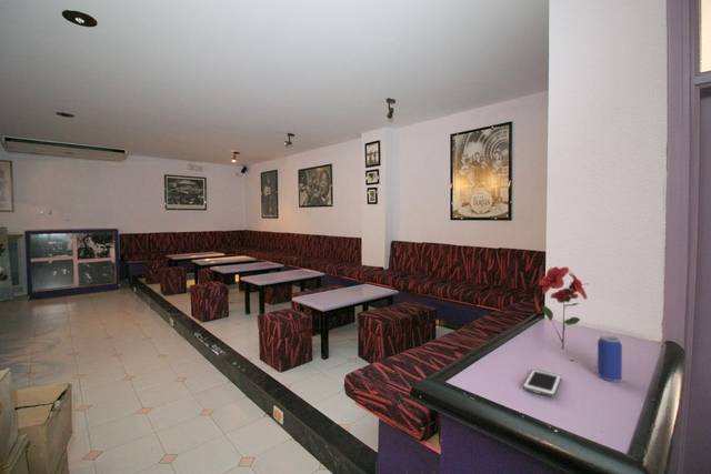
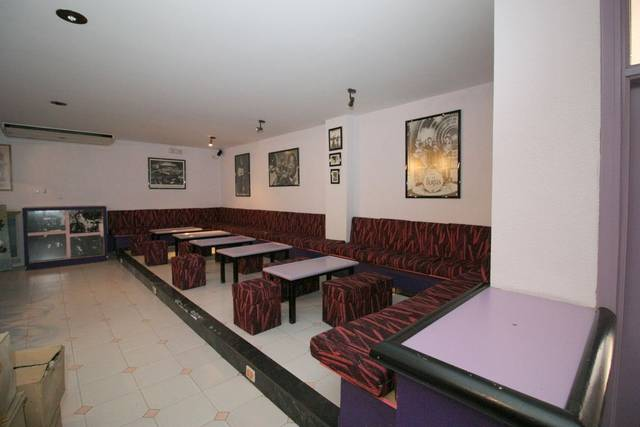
- beverage can (609, 357)
- artificial flower (559, 302)
- cell phone (542, 382)
